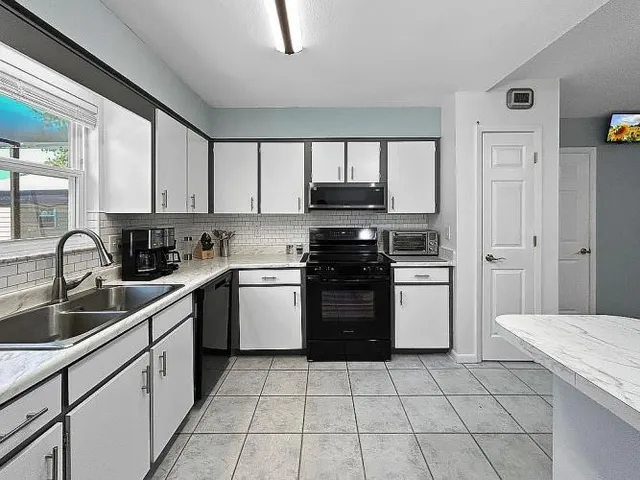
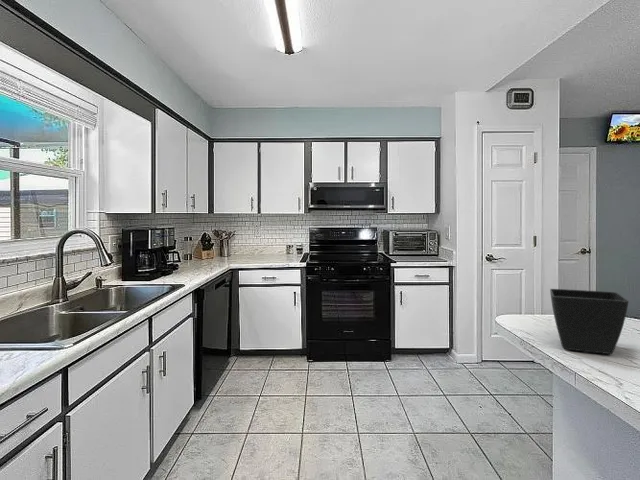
+ flower pot (585, 320)
